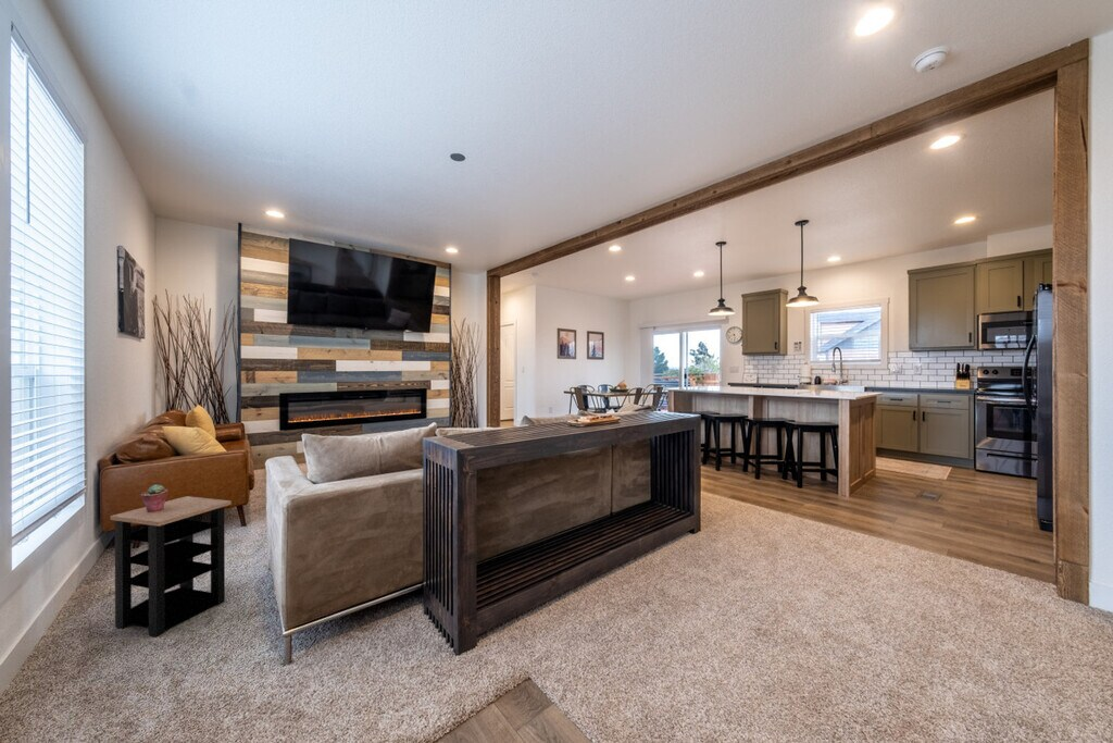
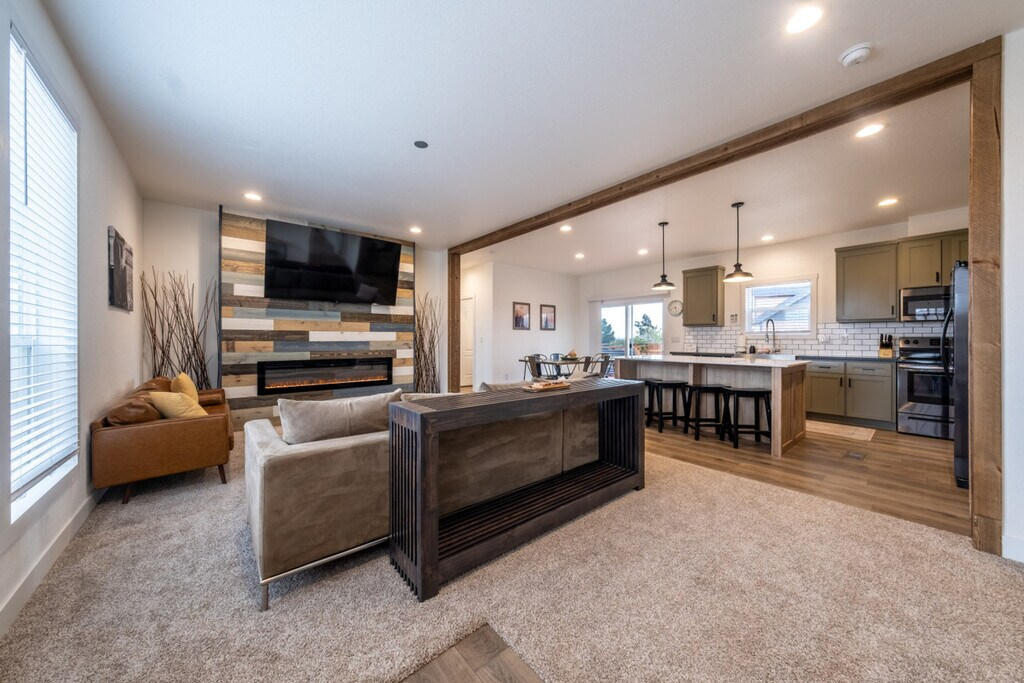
- potted succulent (154, 496)
- side table (173, 560)
